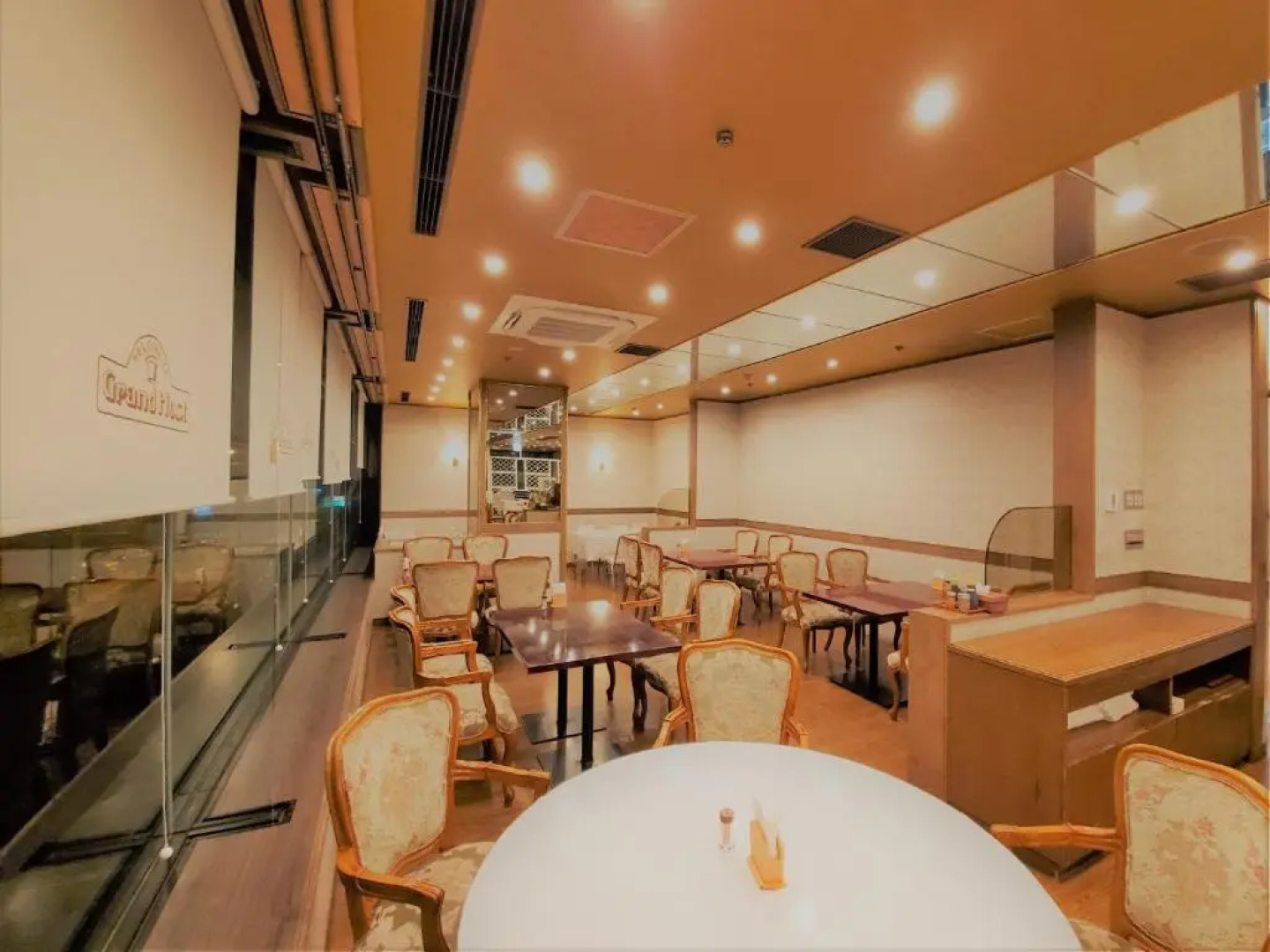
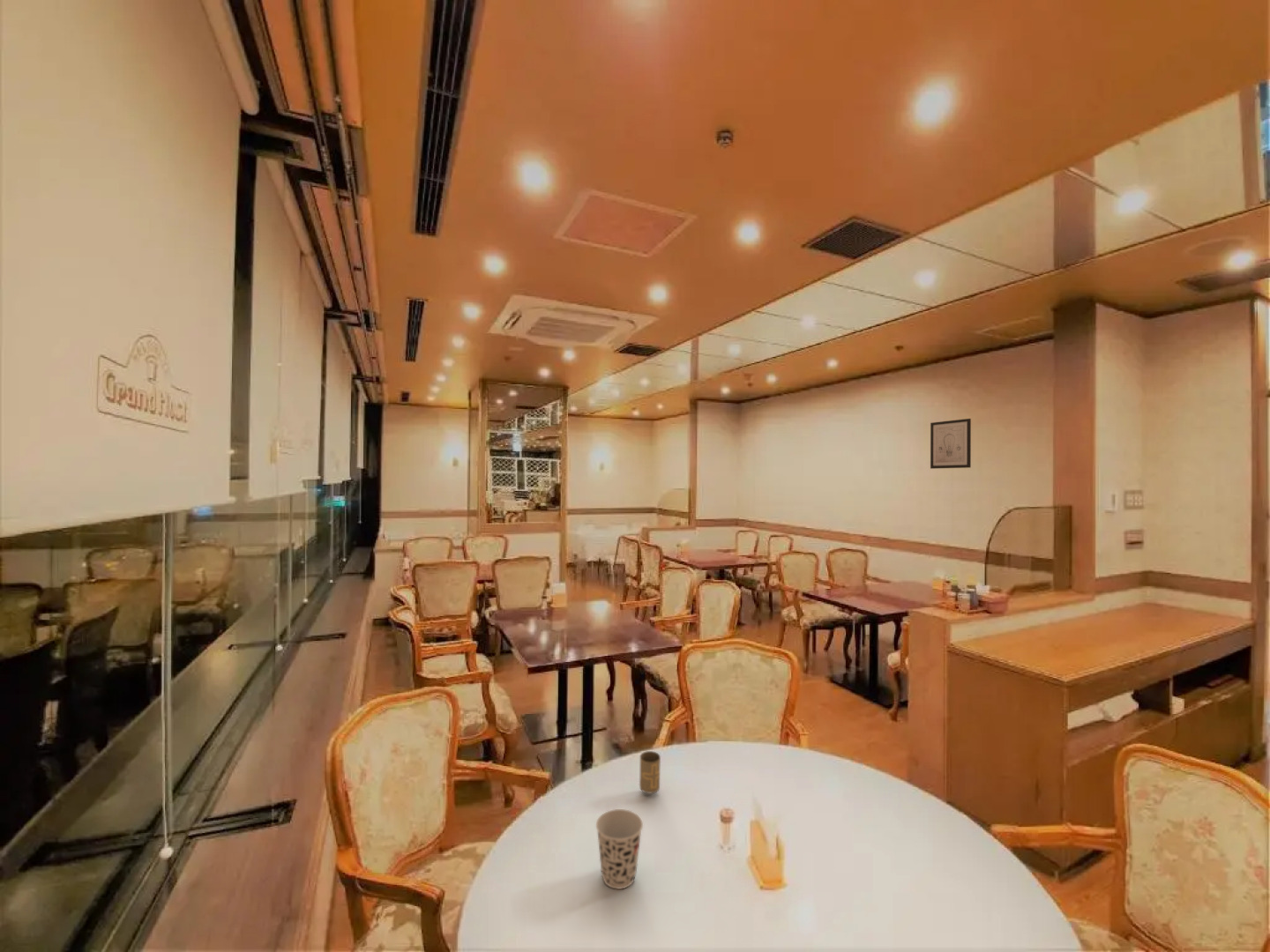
+ cup (618, 850)
+ wall art (950, 444)
+ bottle (650, 755)
